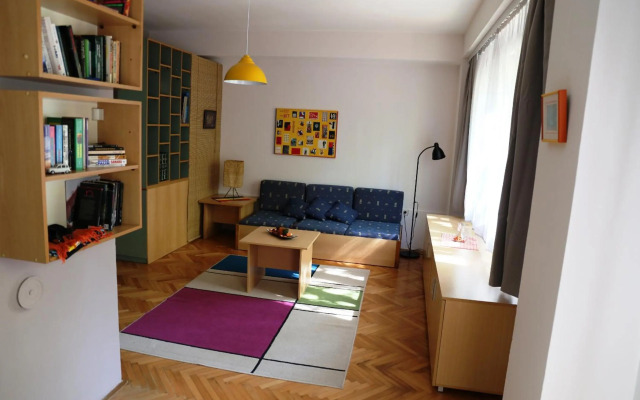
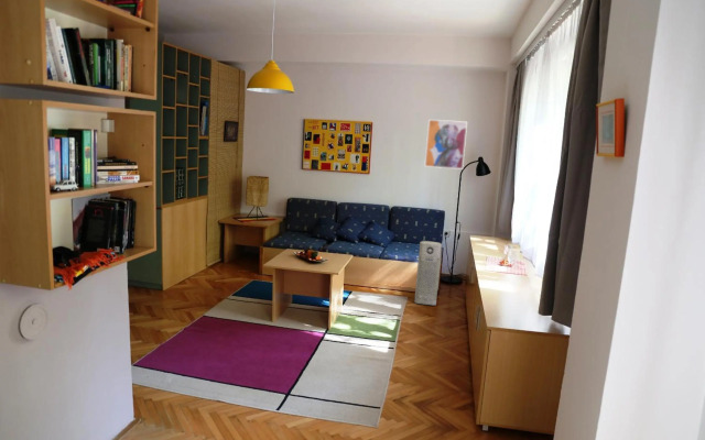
+ air purifier (427, 271)
+ wall art (445, 144)
